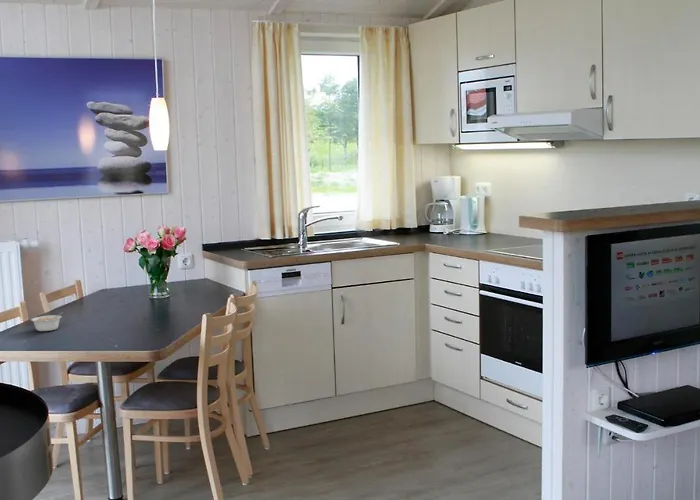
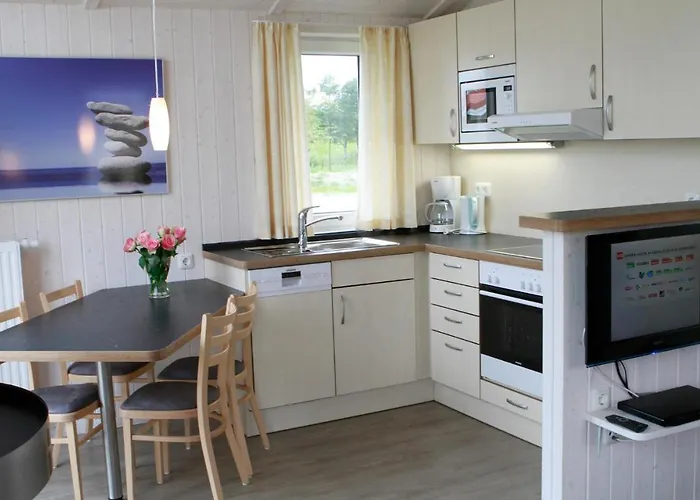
- legume (47, 322)
